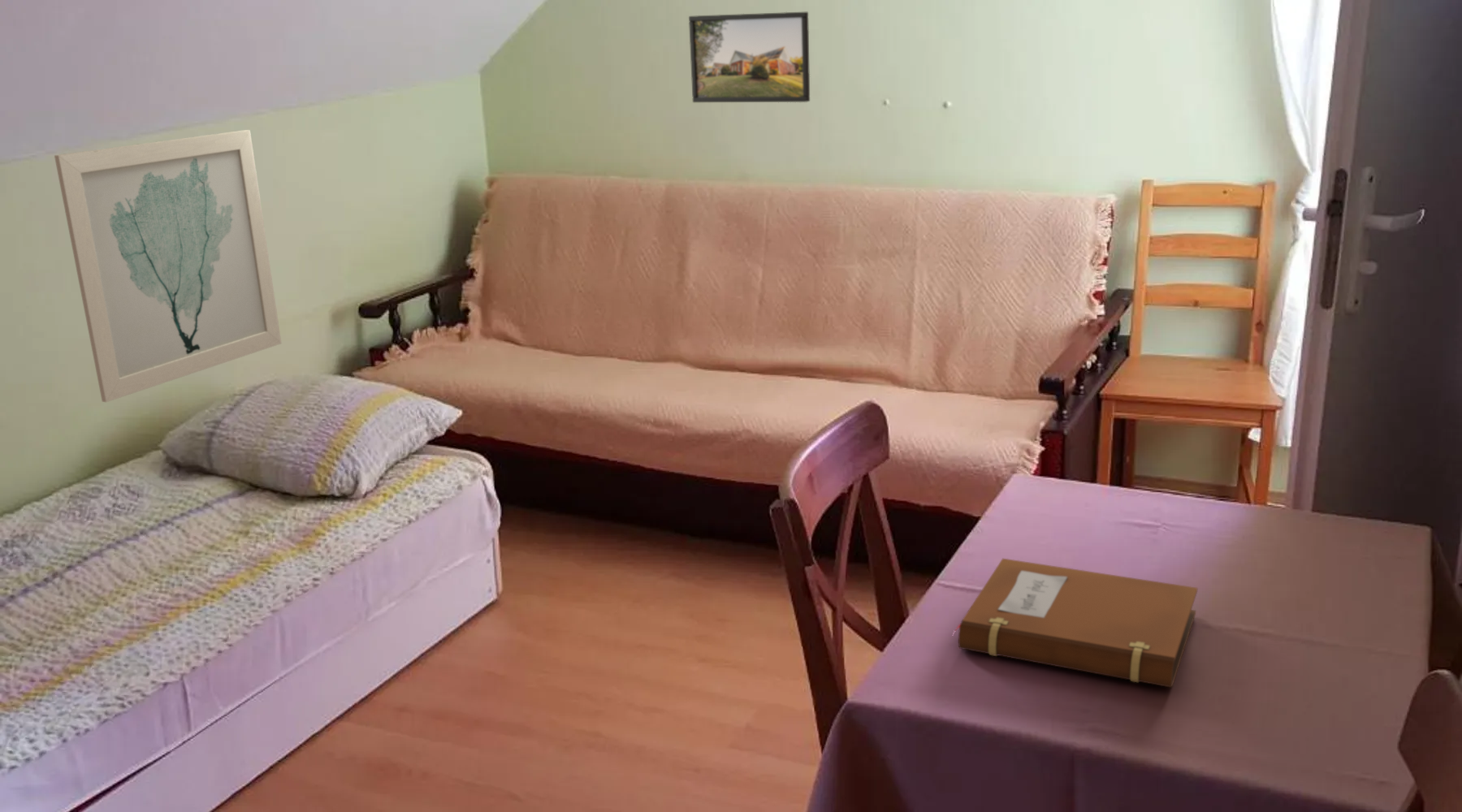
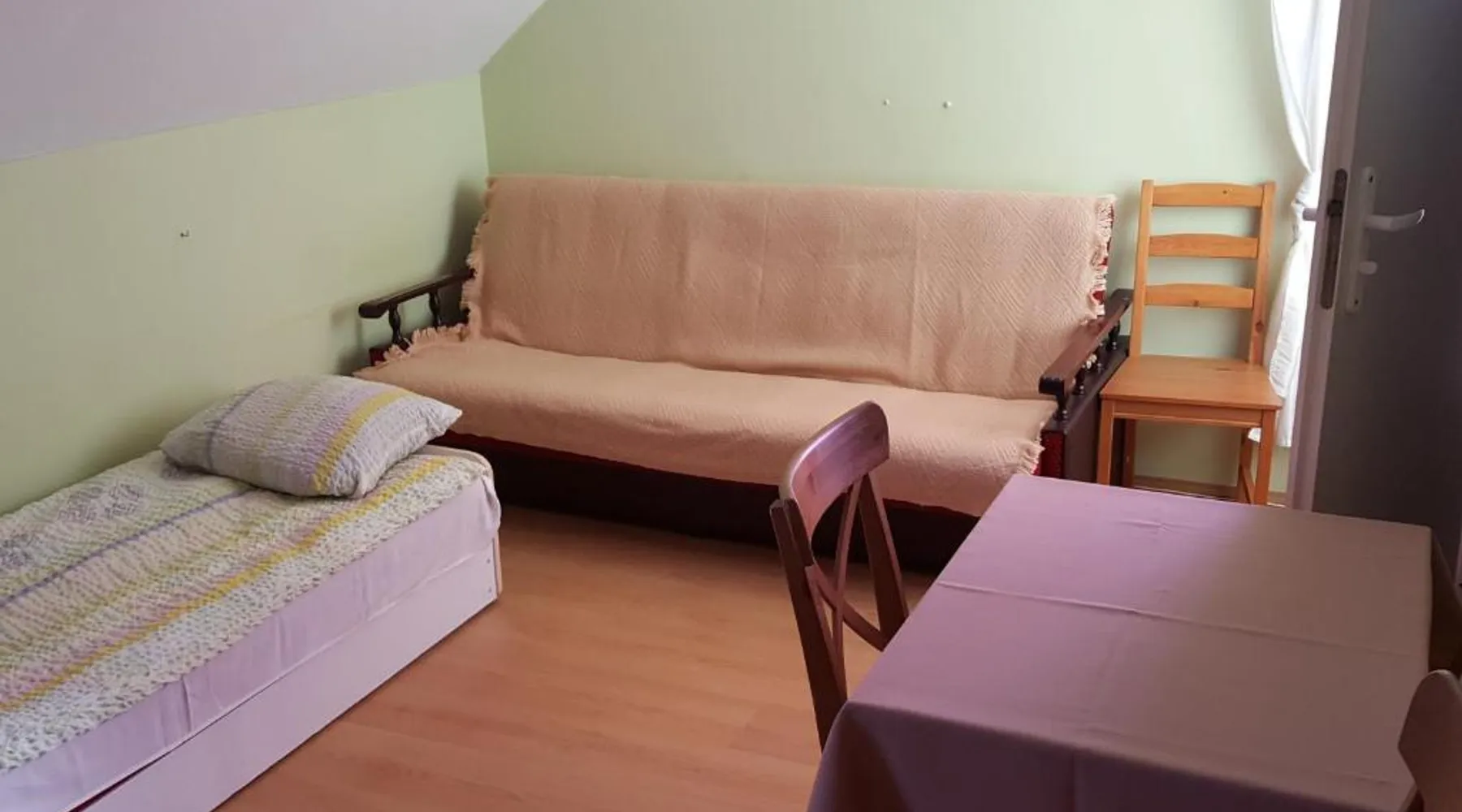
- notebook (1074, 618)
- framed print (748, 58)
- wall art (180, 259)
